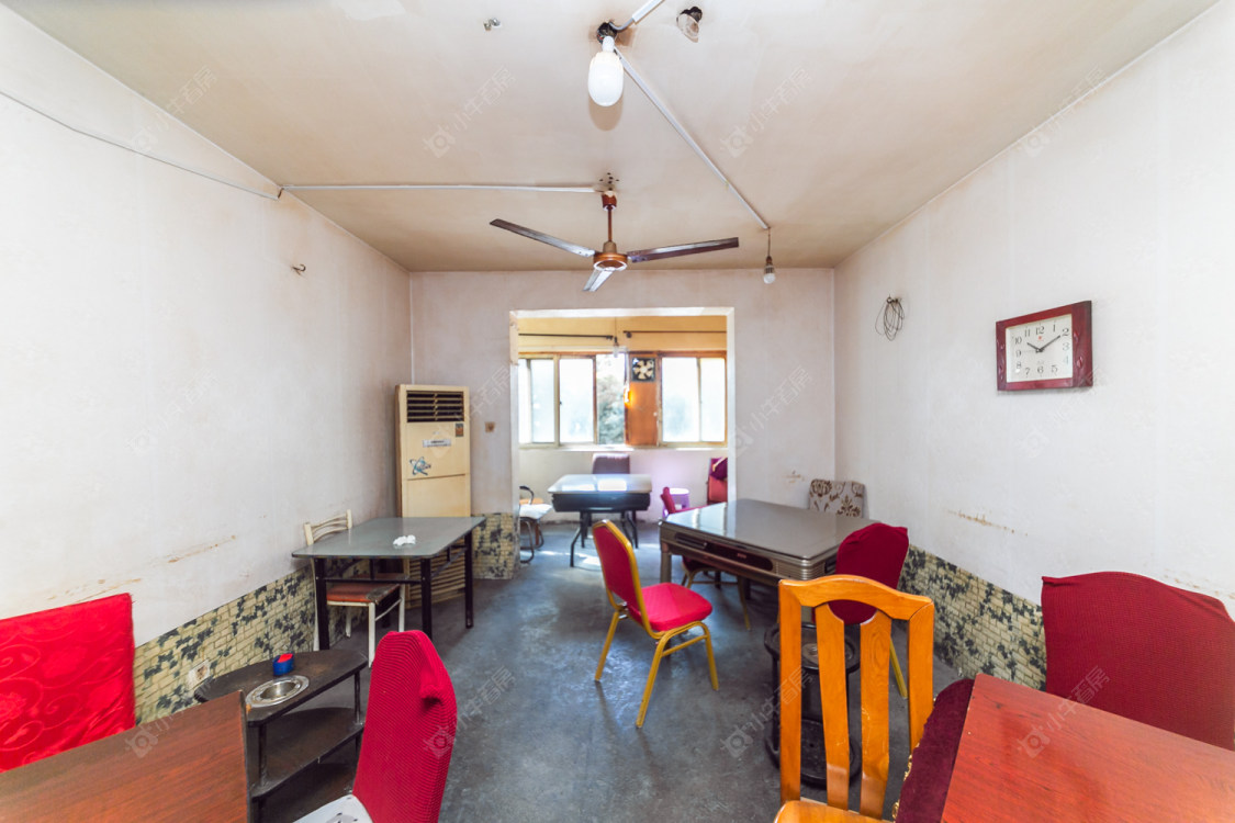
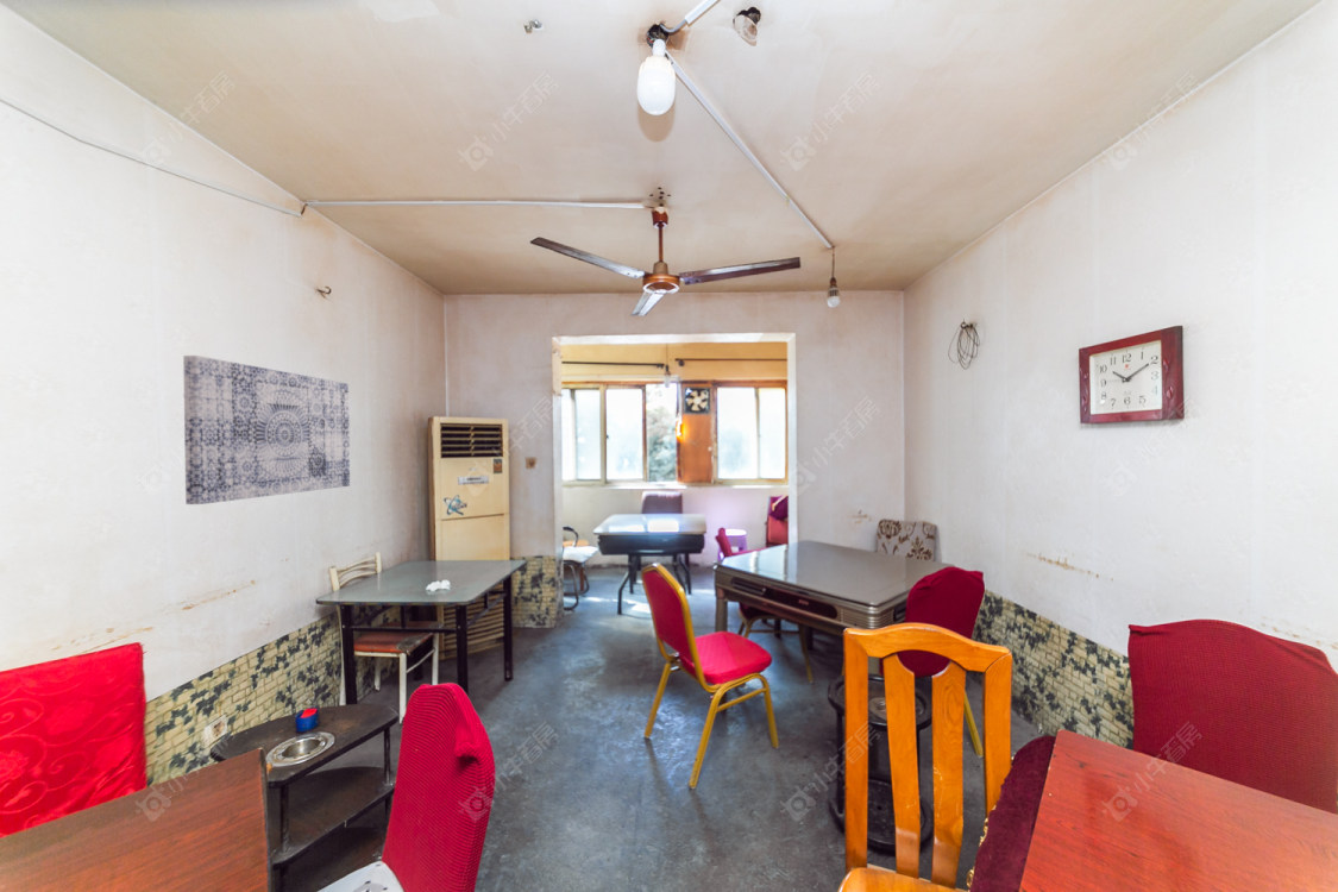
+ wall art (281, 433)
